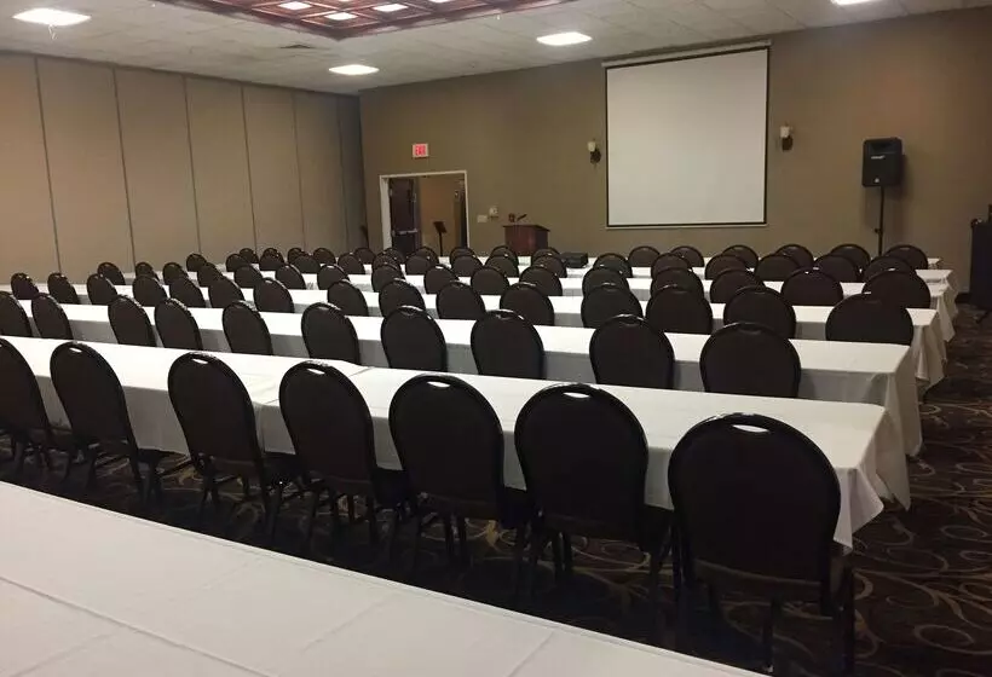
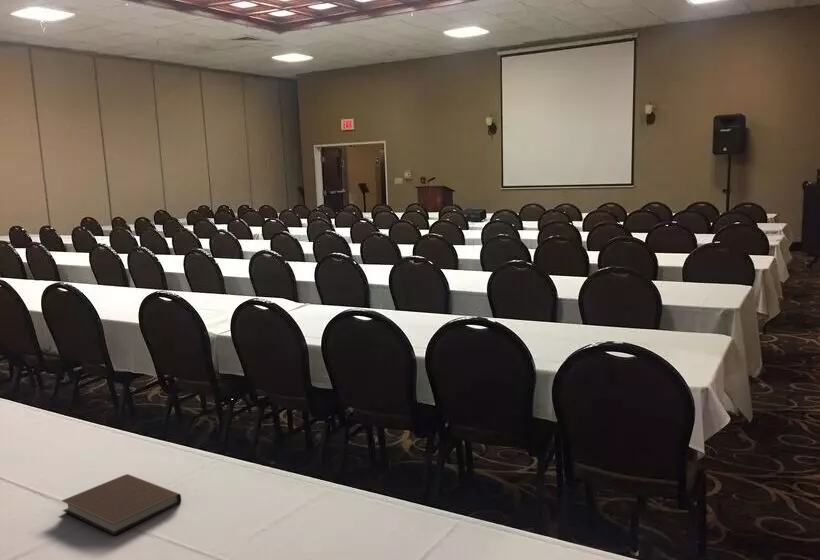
+ notebook (121, 501)
